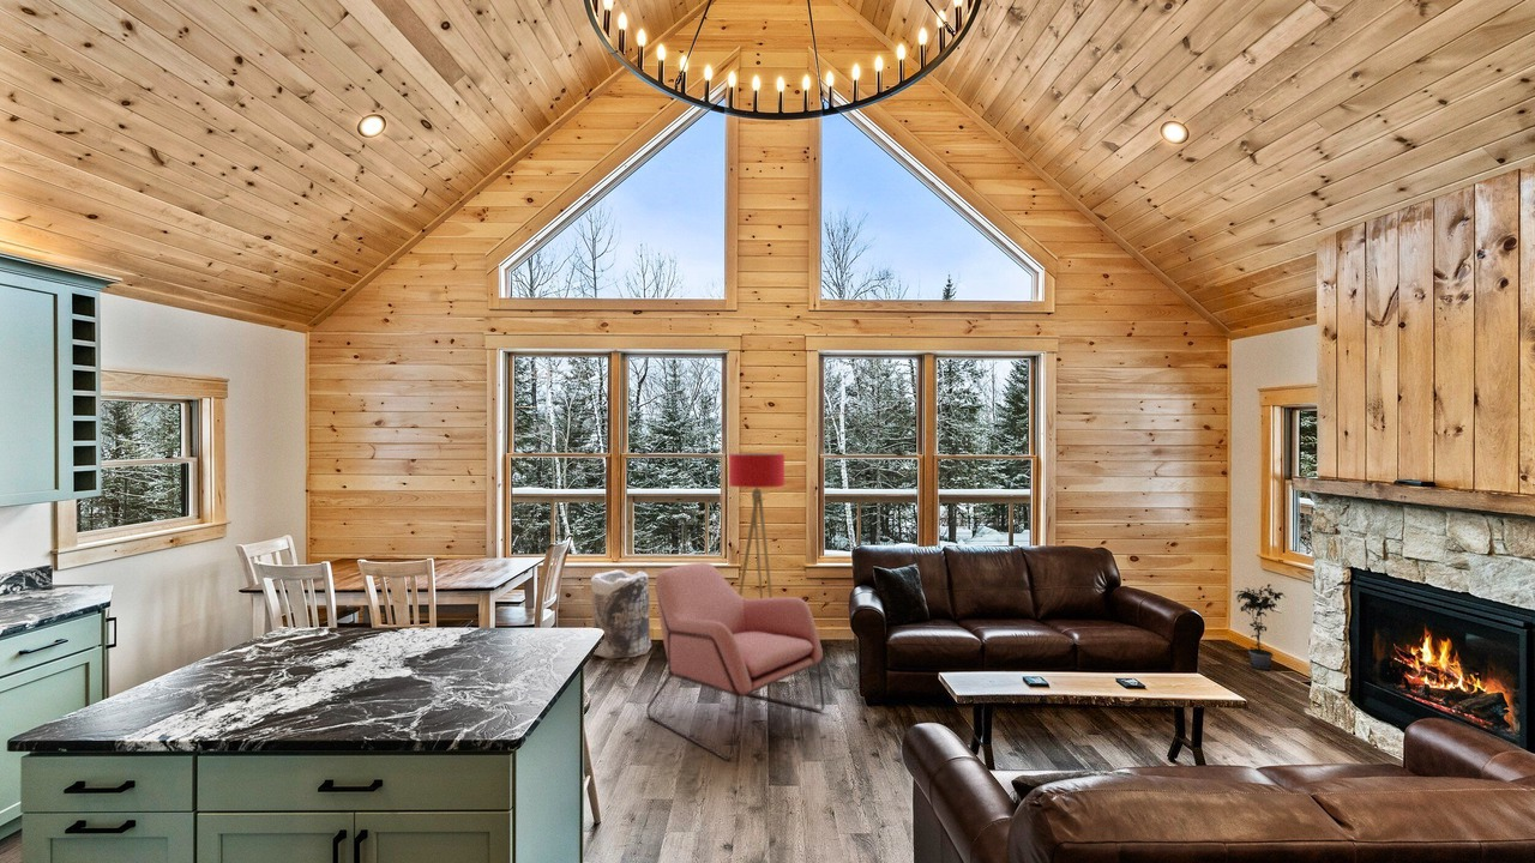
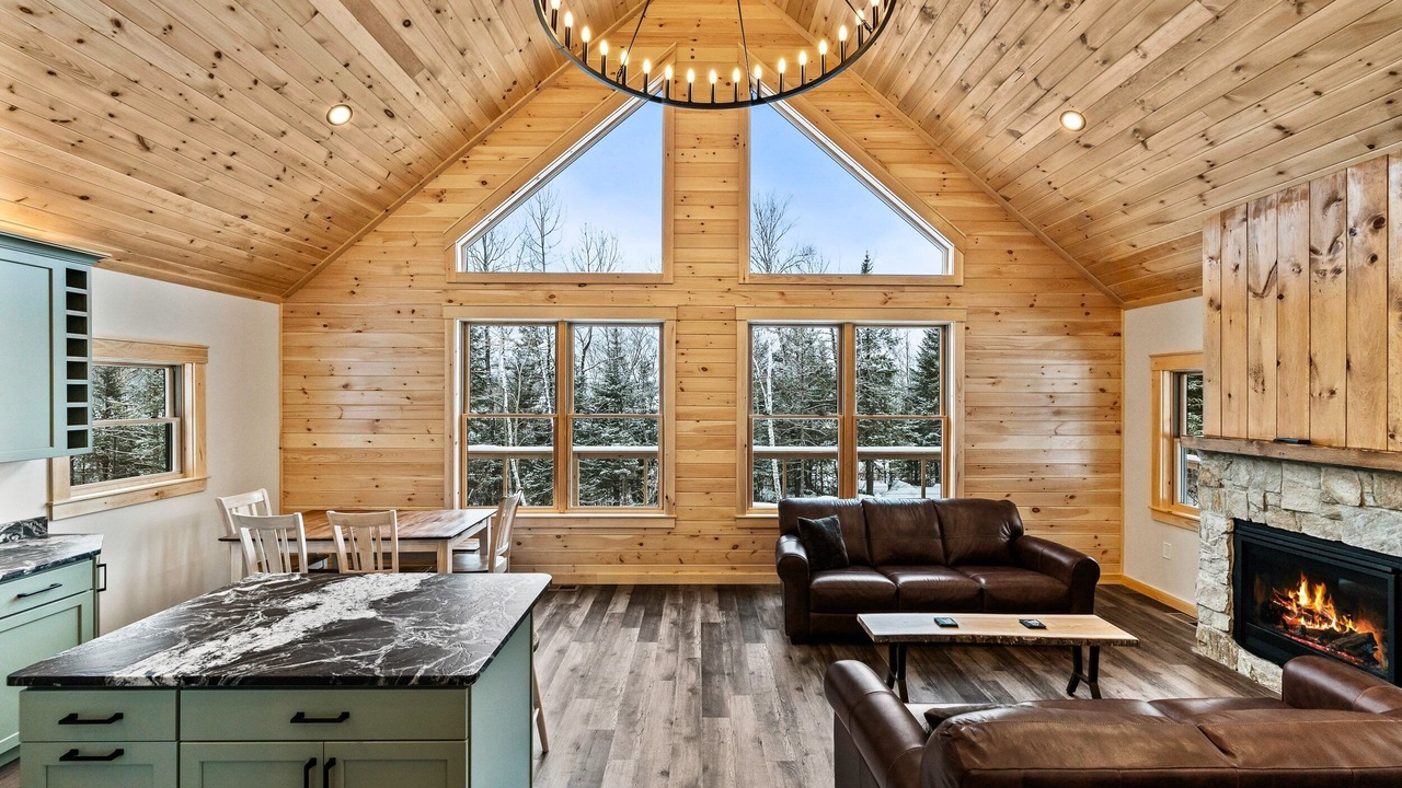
- bag (618, 610)
- potted plant (1259, 626)
- armchair (729, 644)
- floor lamp (757, 551)
